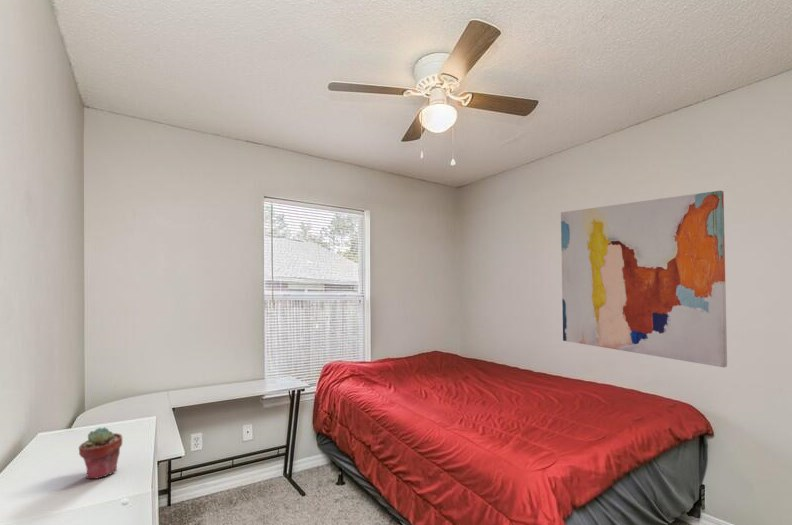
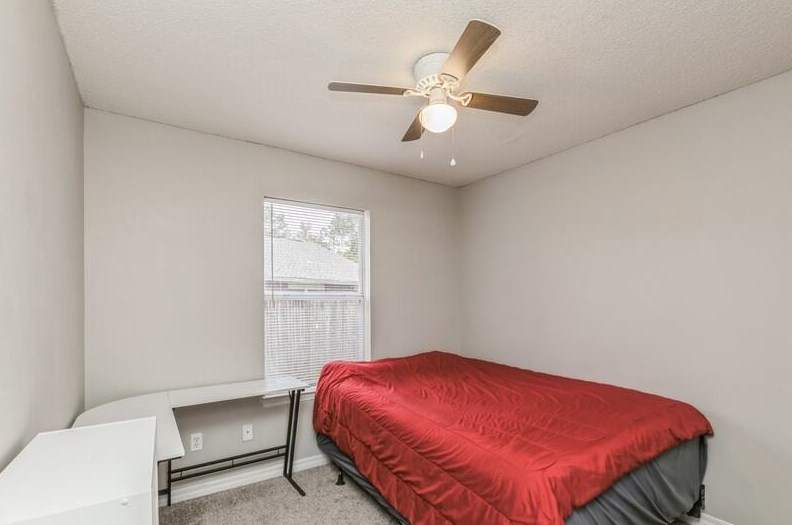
- potted succulent (101, 450)
- wall art (630, 277)
